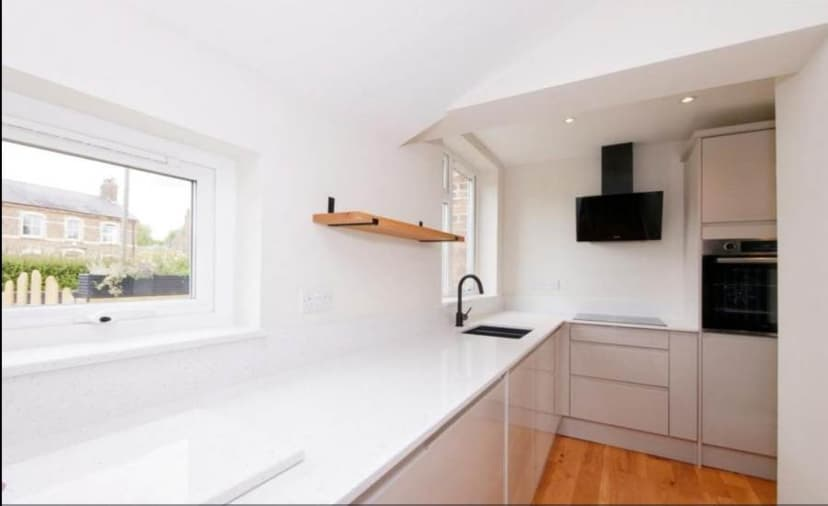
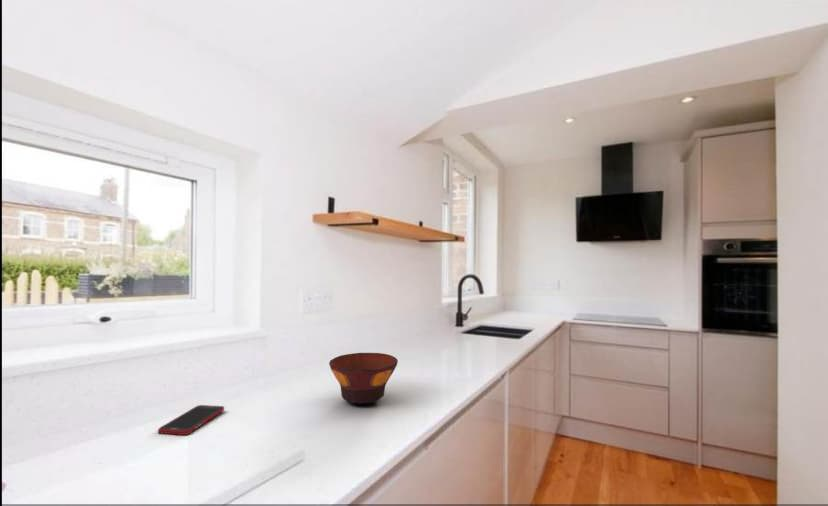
+ bowl (363, 380)
+ cell phone (193, 419)
